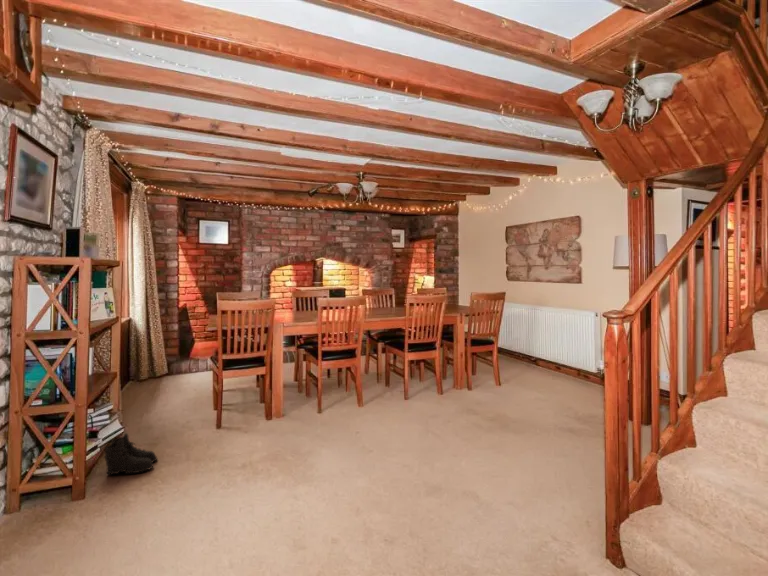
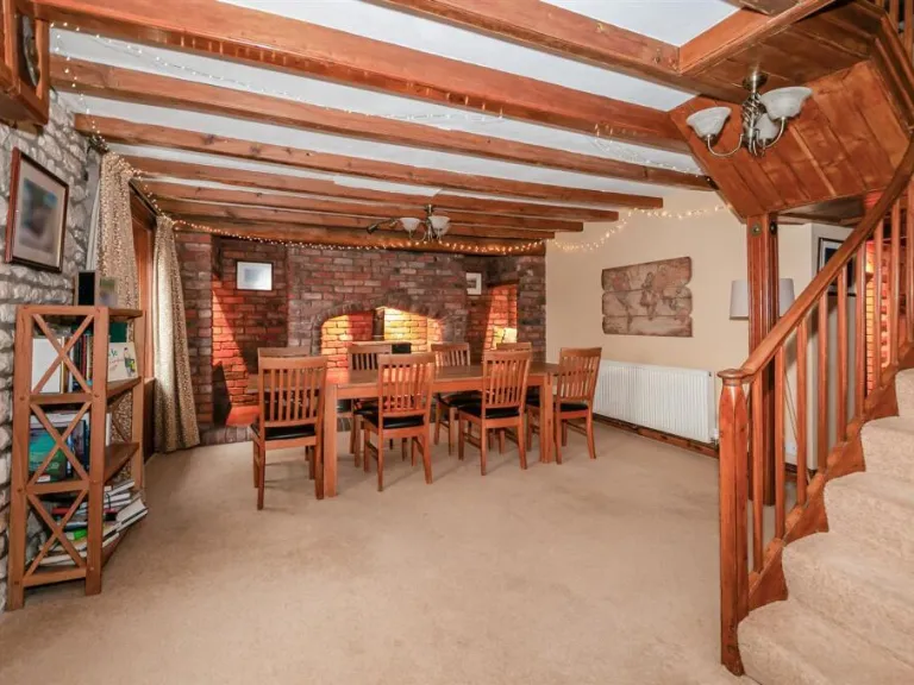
- boots (131, 451)
